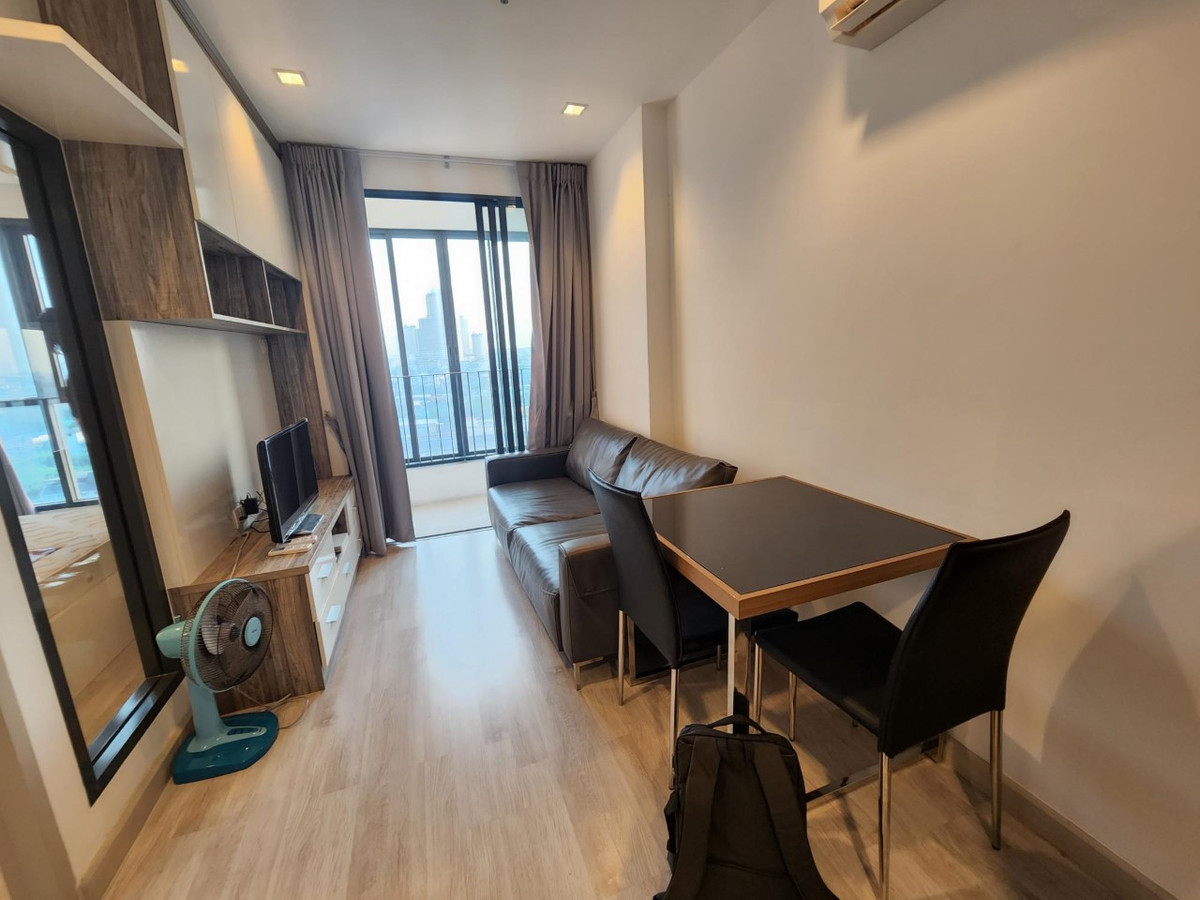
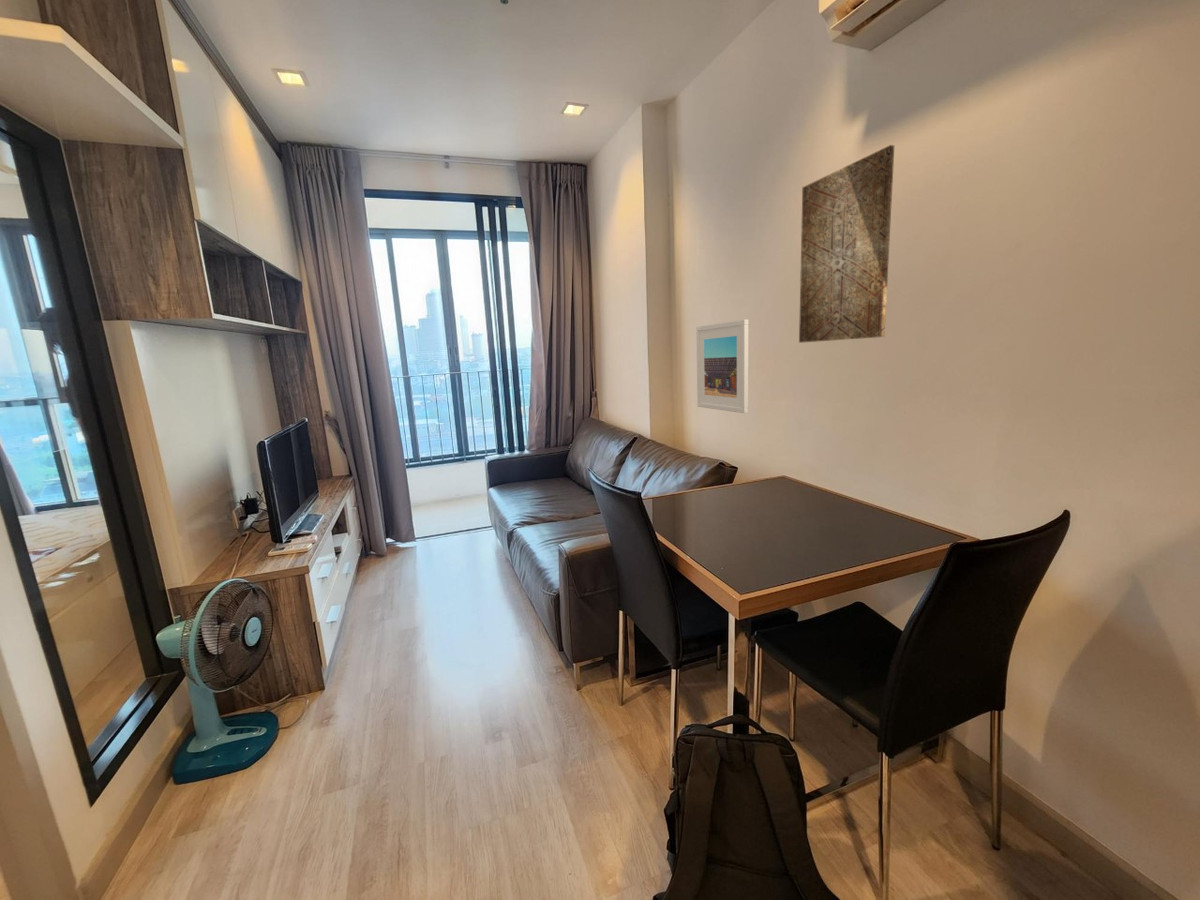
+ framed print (720, 367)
+ wall art (840, 256)
